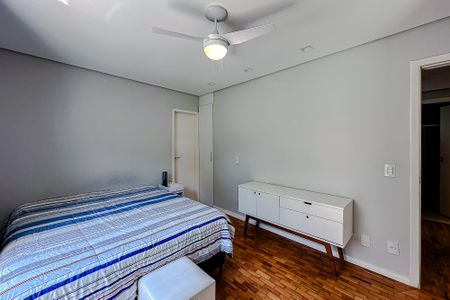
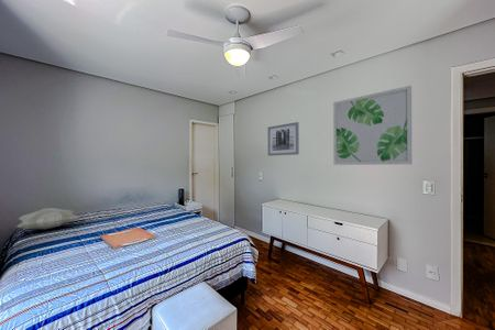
+ wall art (282, 140)
+ serving tray (128, 237)
+ wall art (367, 130)
+ decorative pillow (48, 218)
